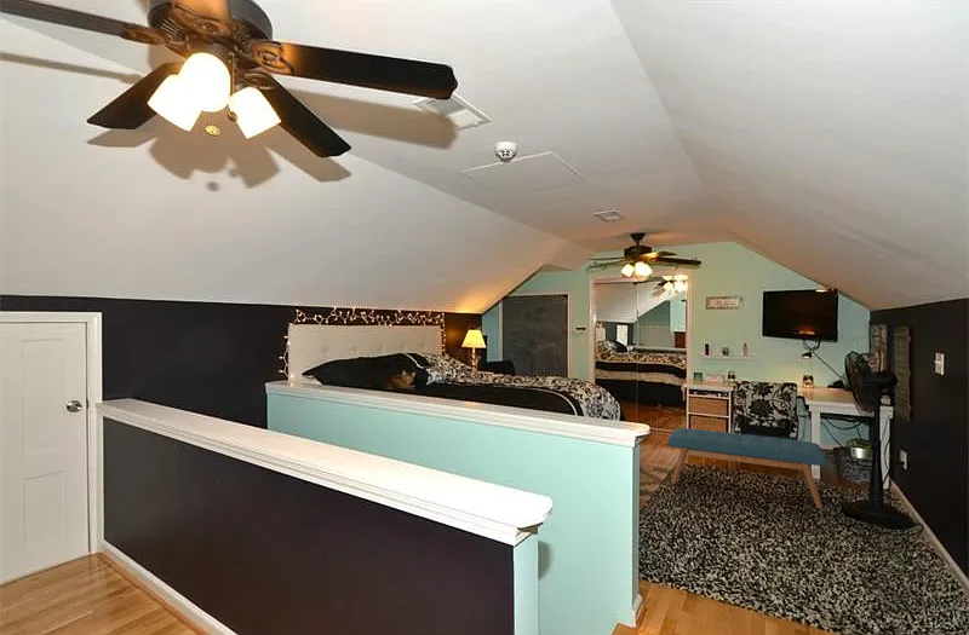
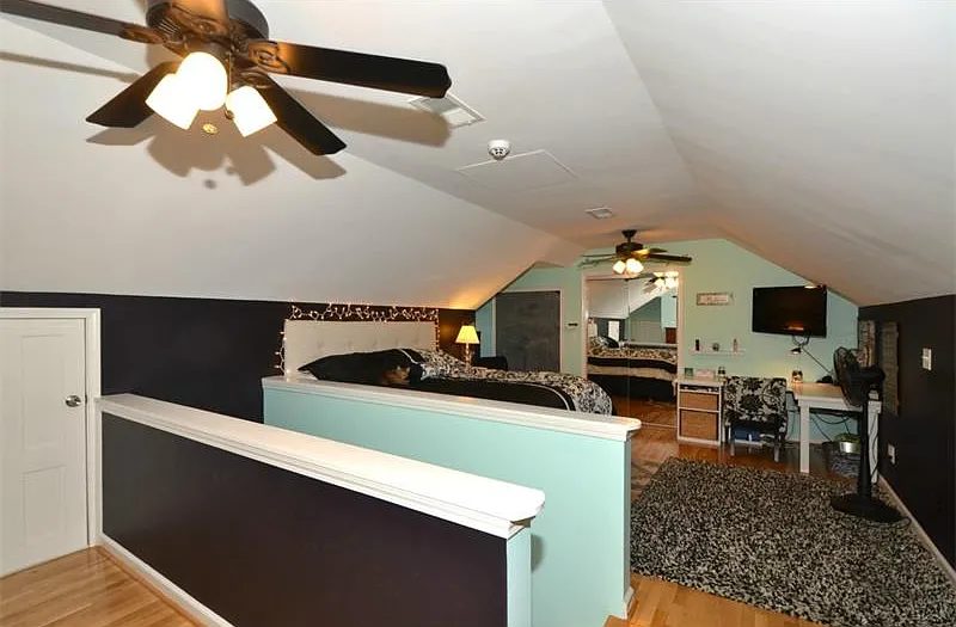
- bench (741, 461)
